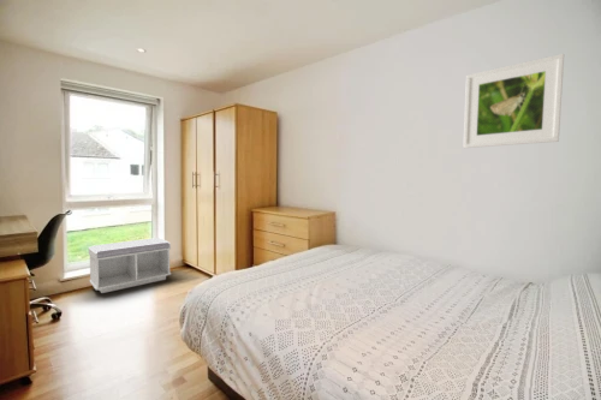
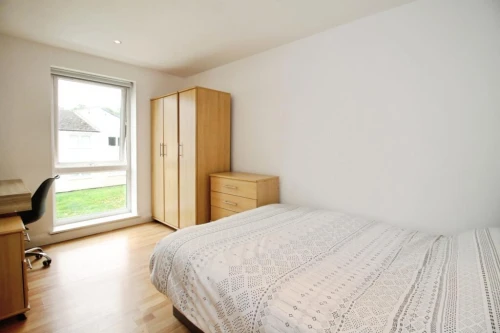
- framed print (508, 106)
- bench (131, 262)
